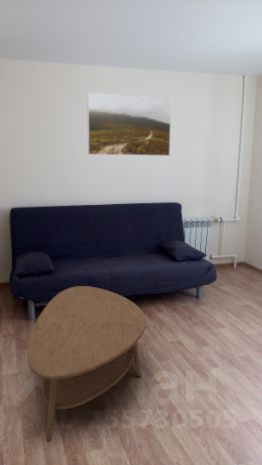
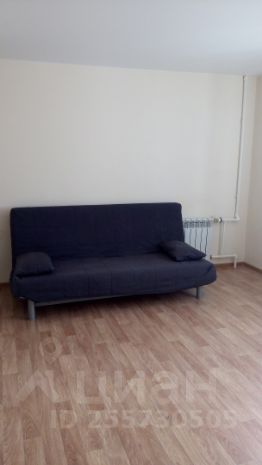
- coffee table (92, 347)
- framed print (130, 126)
